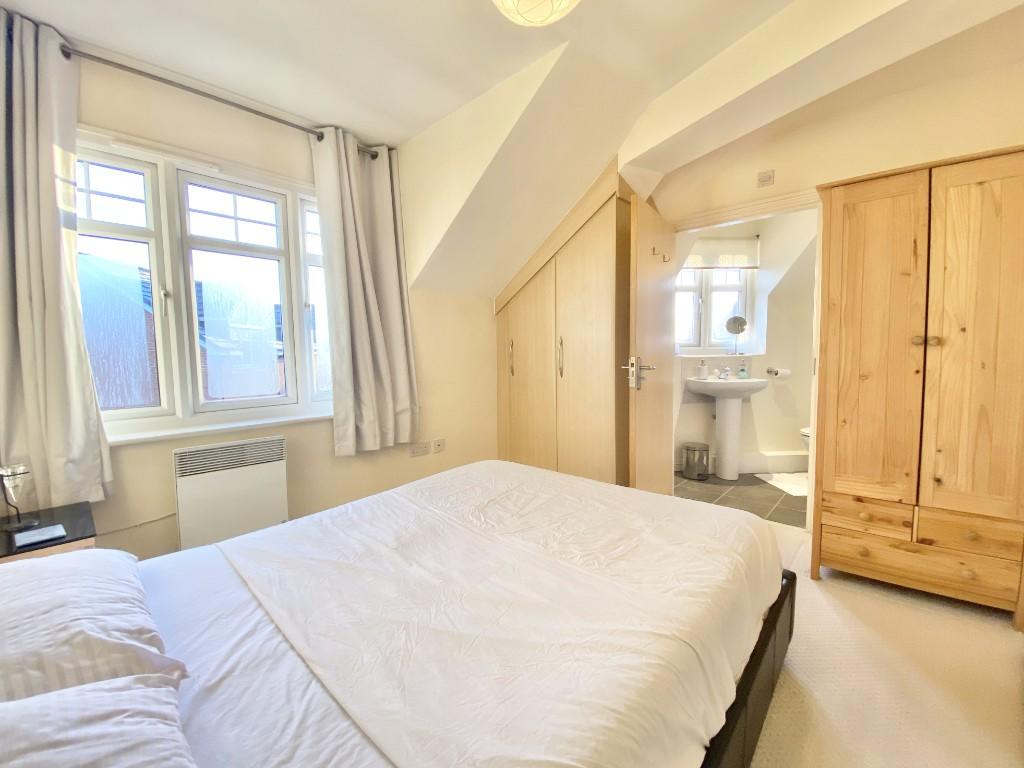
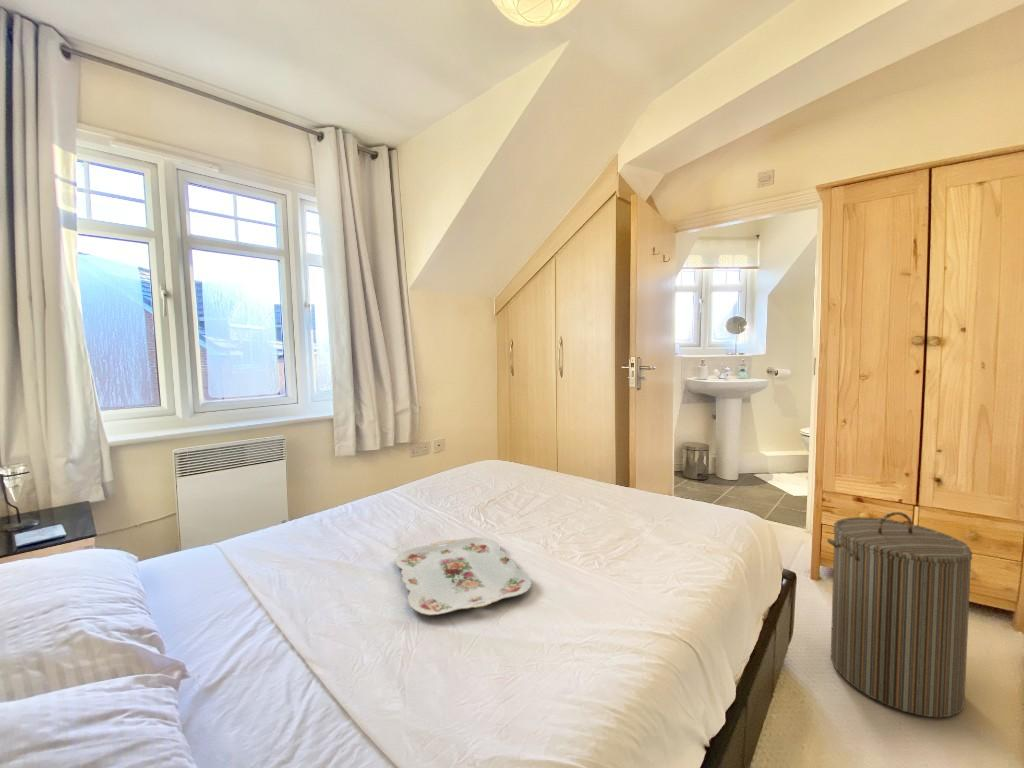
+ serving tray (459, 570)
+ laundry hamper (895, 596)
